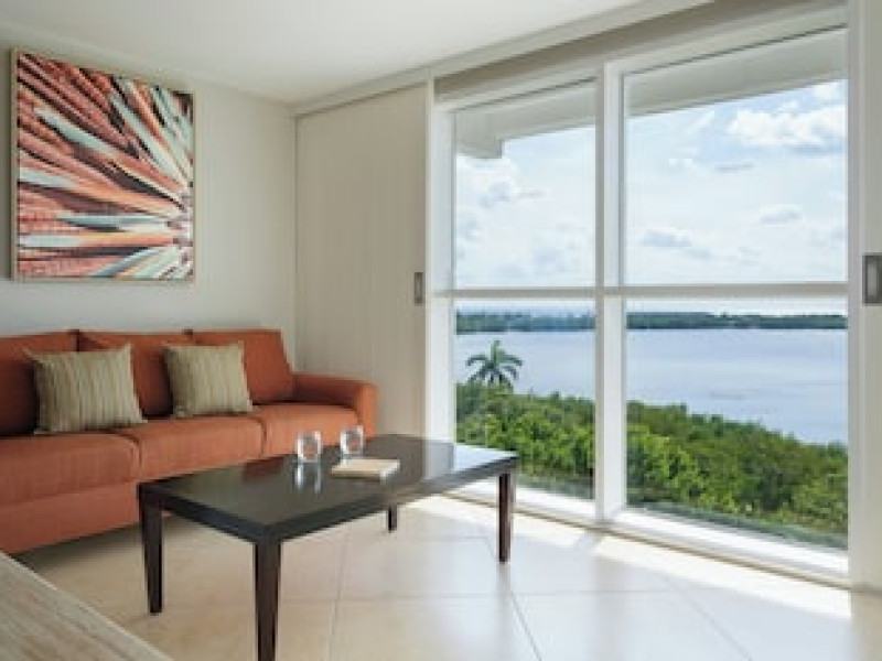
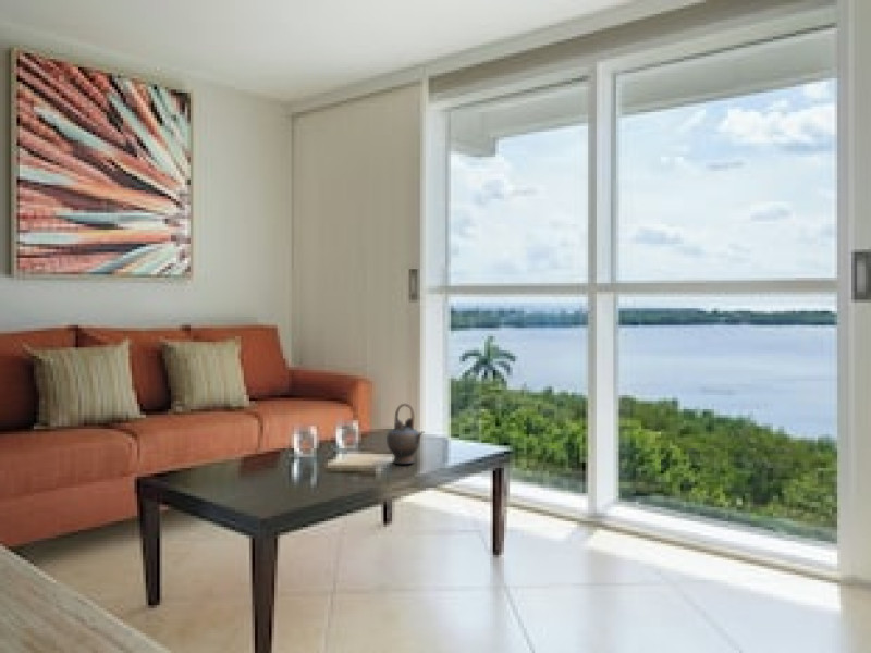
+ teapot (406, 433)
